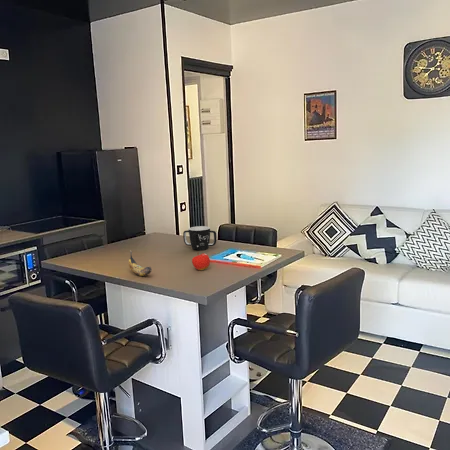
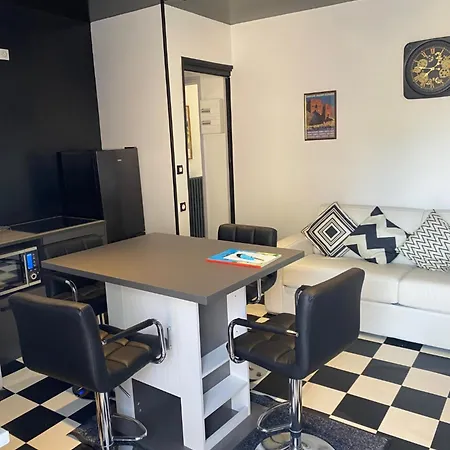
- mug (199, 238)
- fruit (201, 261)
- banana (138, 265)
